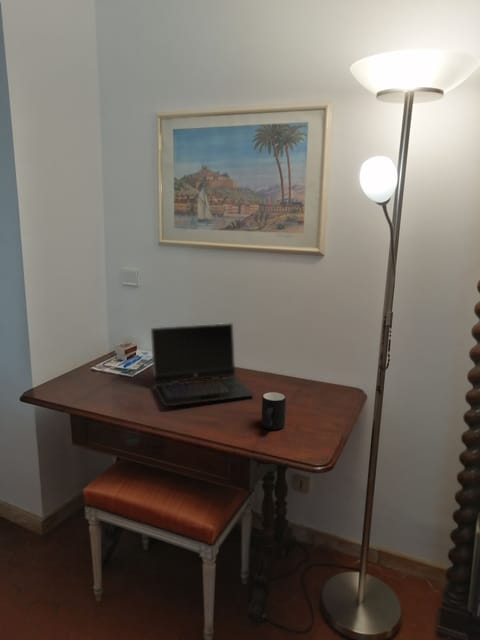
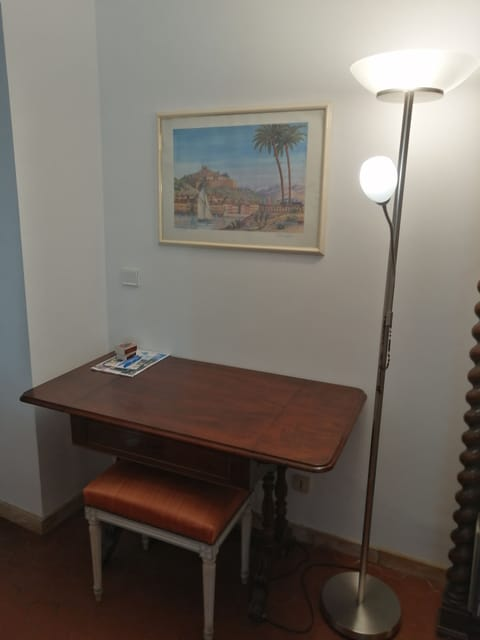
- laptop computer (201, 362)
- mug (272, 413)
